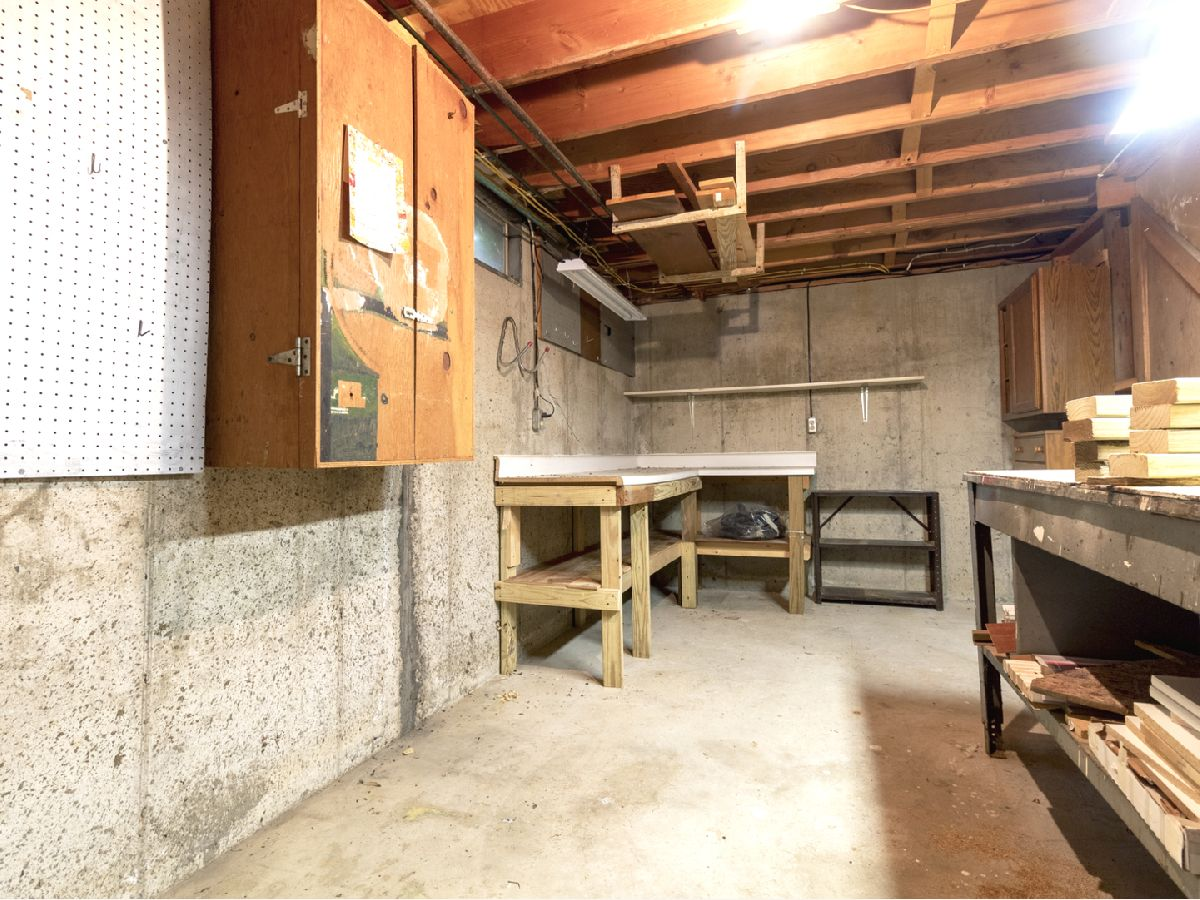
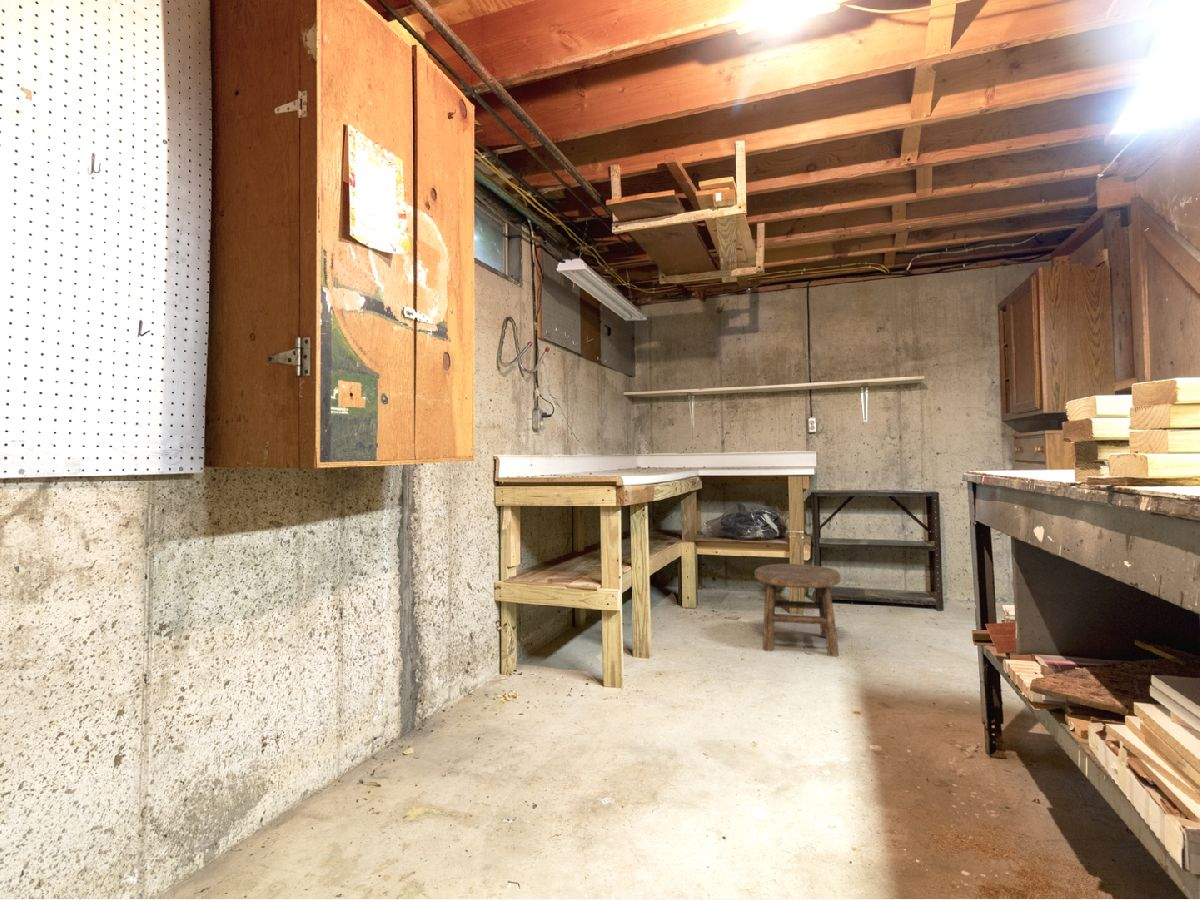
+ stool (797, 606)
